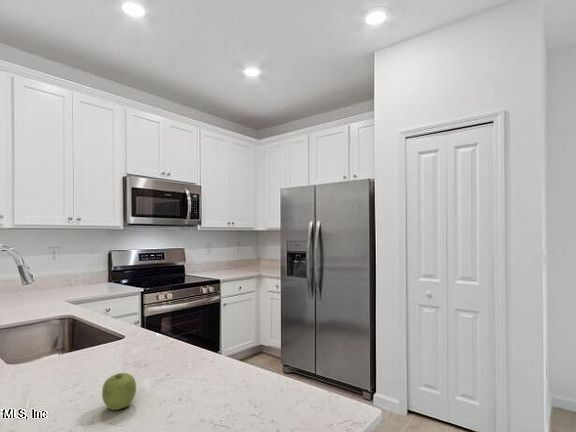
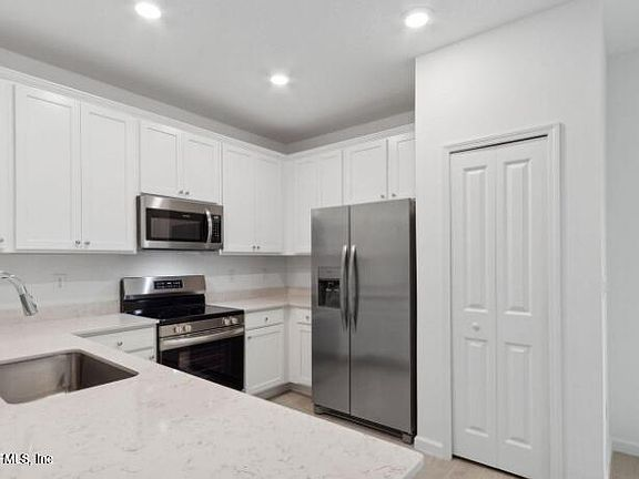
- fruit (119, 389)
